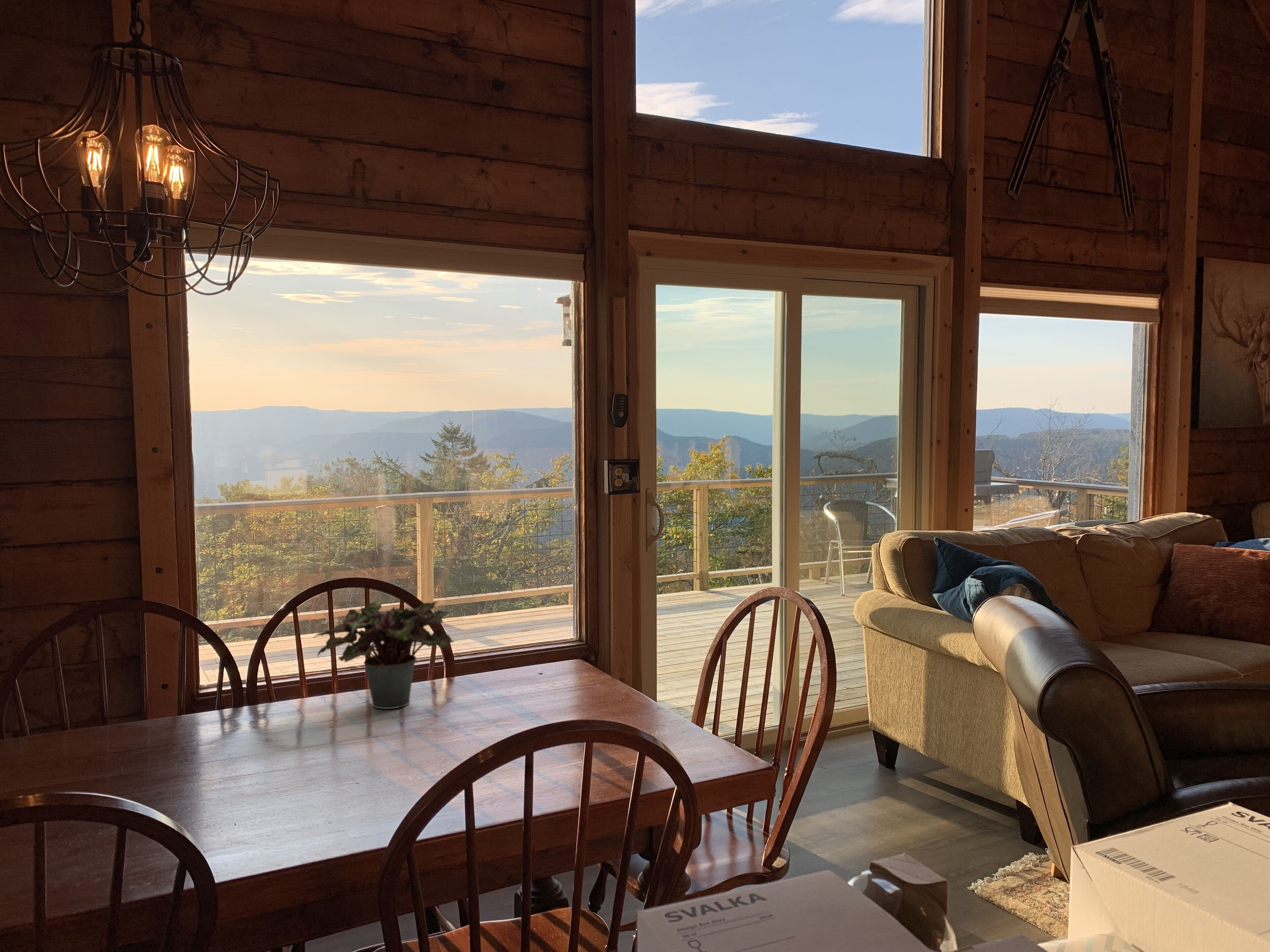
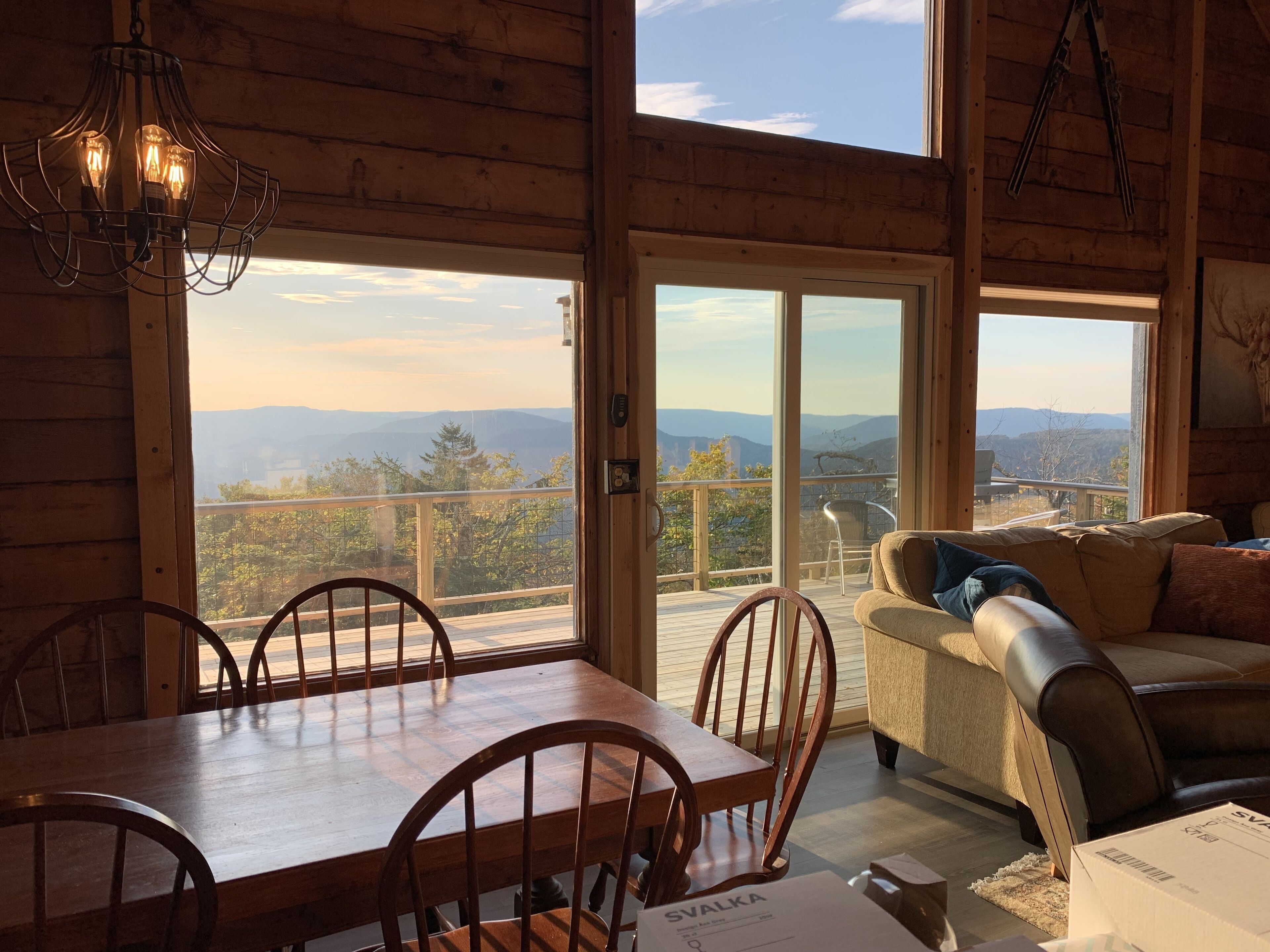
- potted plant (387, 654)
